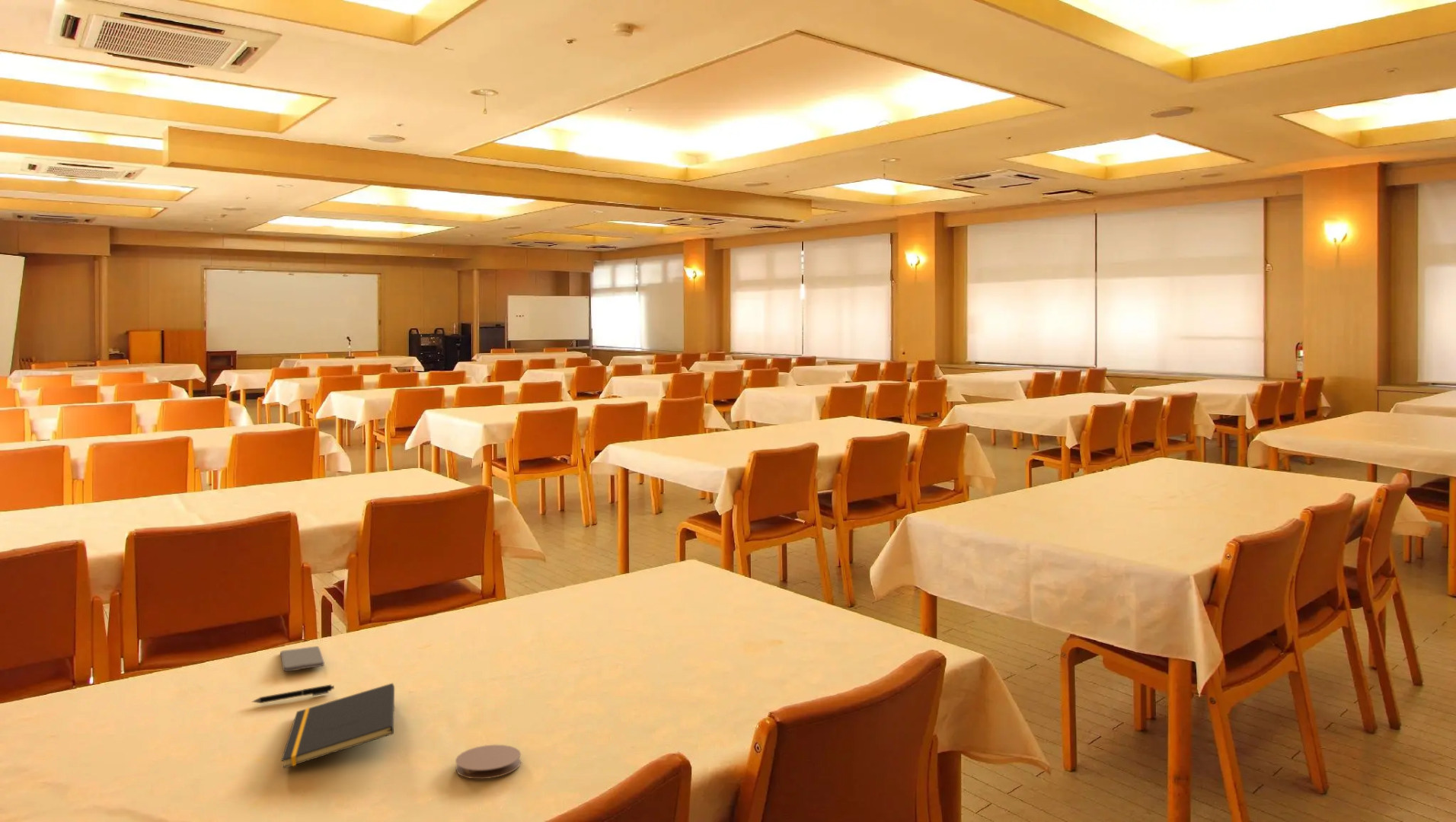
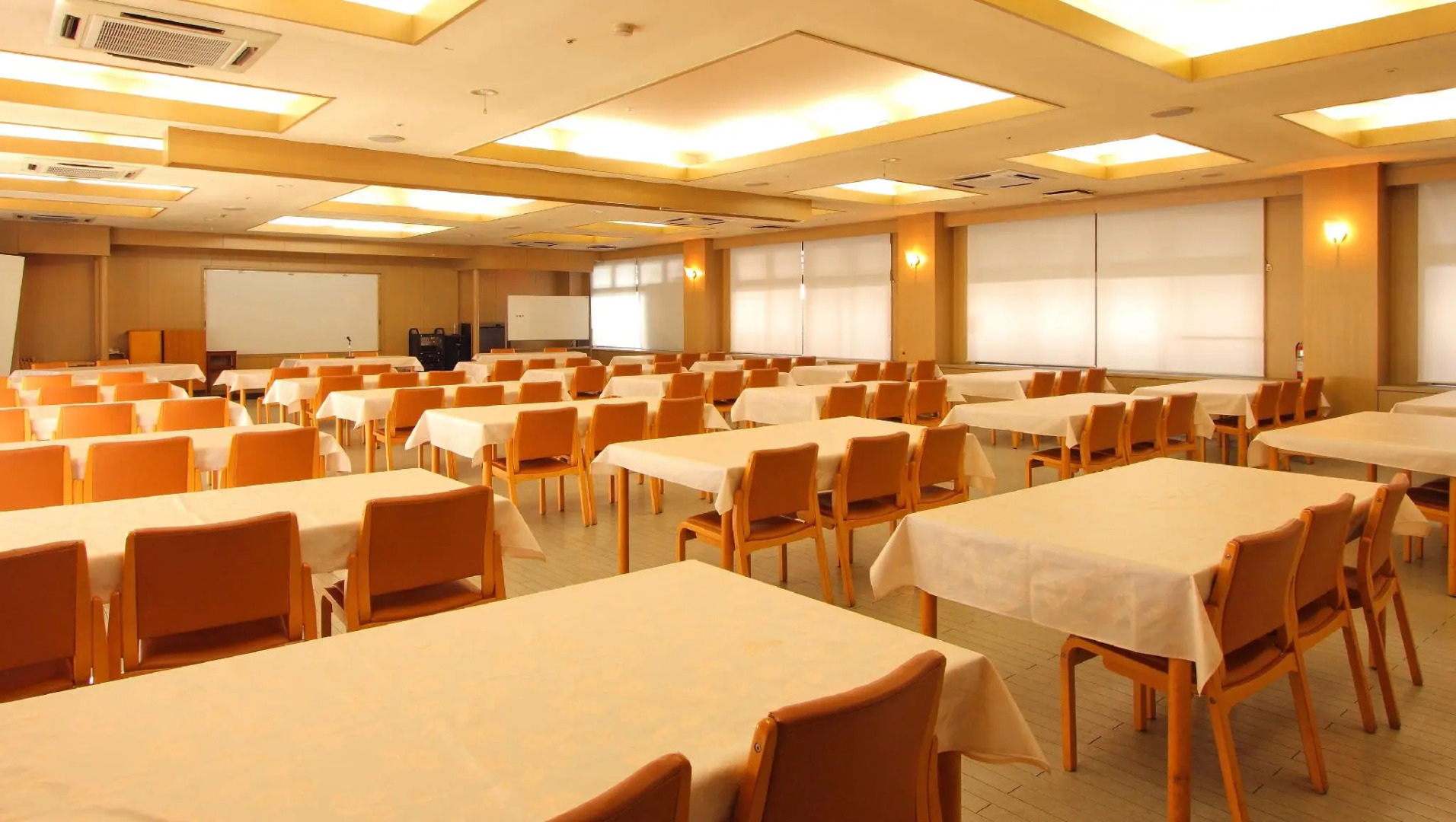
- notepad (343, 722)
- pen (293, 694)
- smartphone (302, 658)
- coaster (488, 761)
